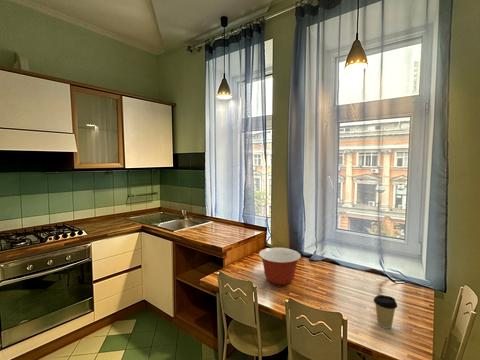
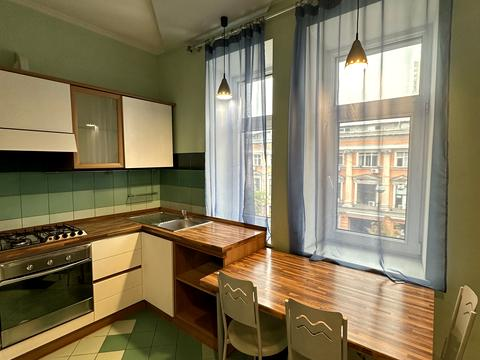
- mixing bowl (279, 267)
- coffee cup (384, 311)
